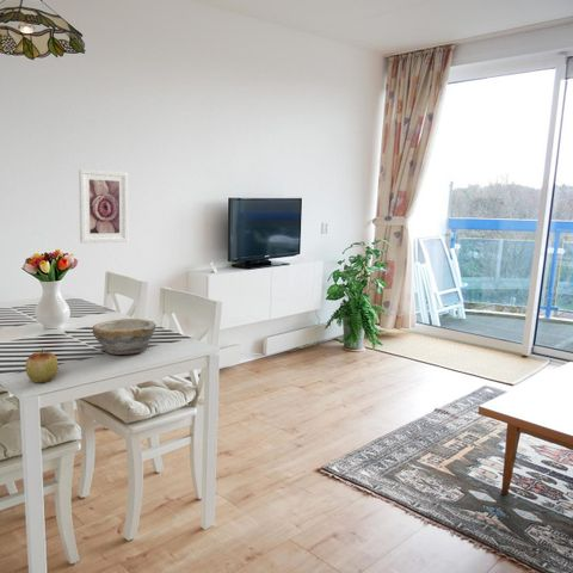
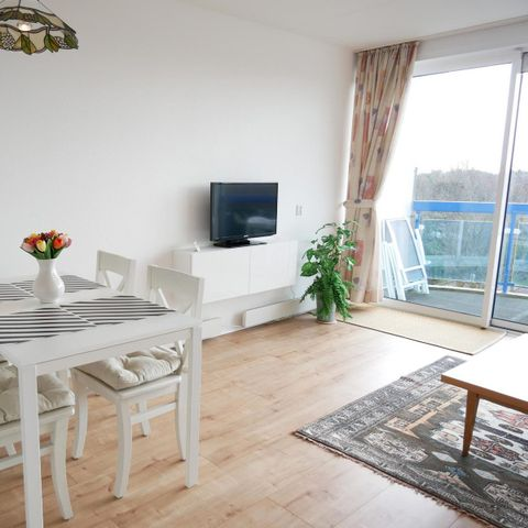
- apple (42, 364)
- bowl (124, 337)
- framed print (104, 207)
